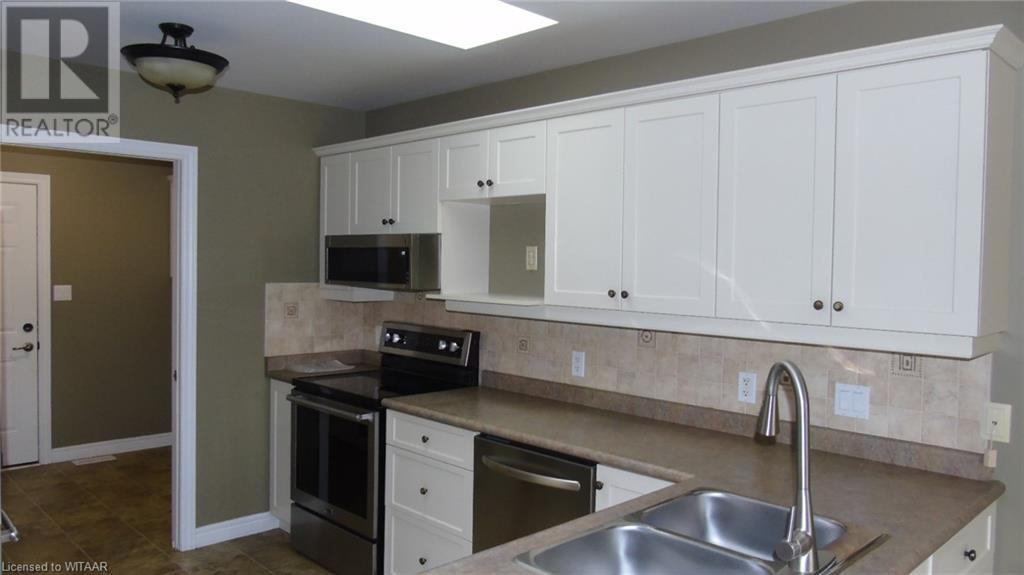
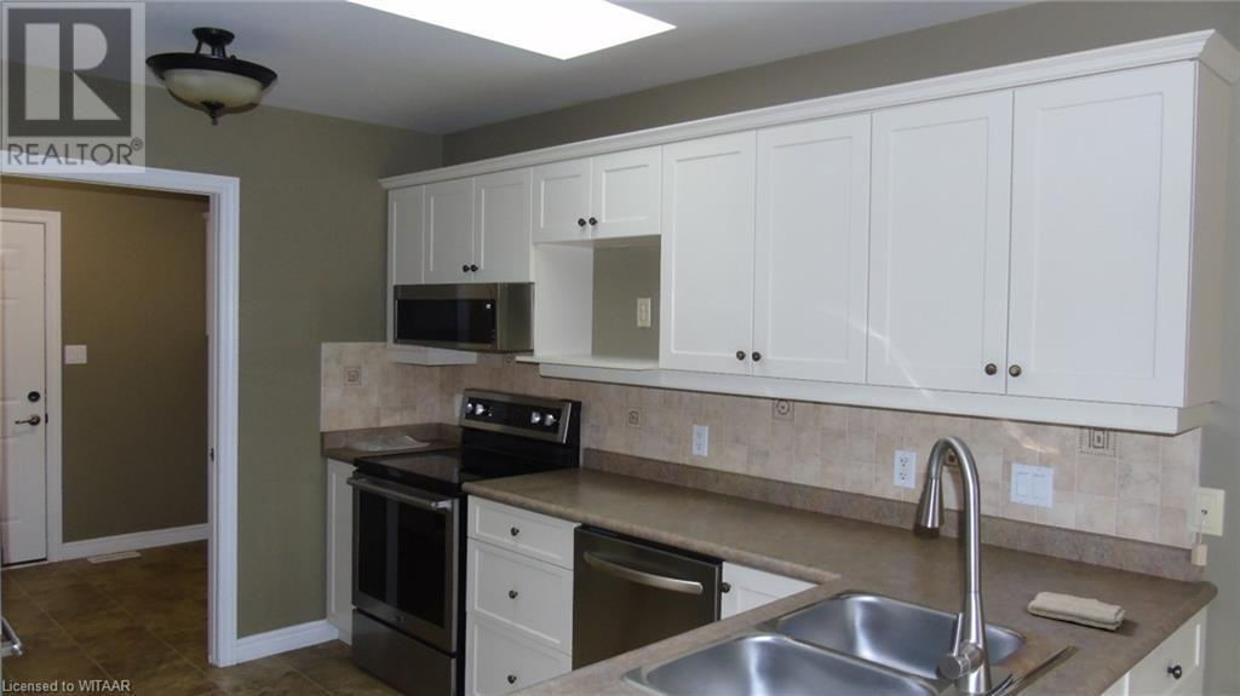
+ washcloth (1075, 609)
